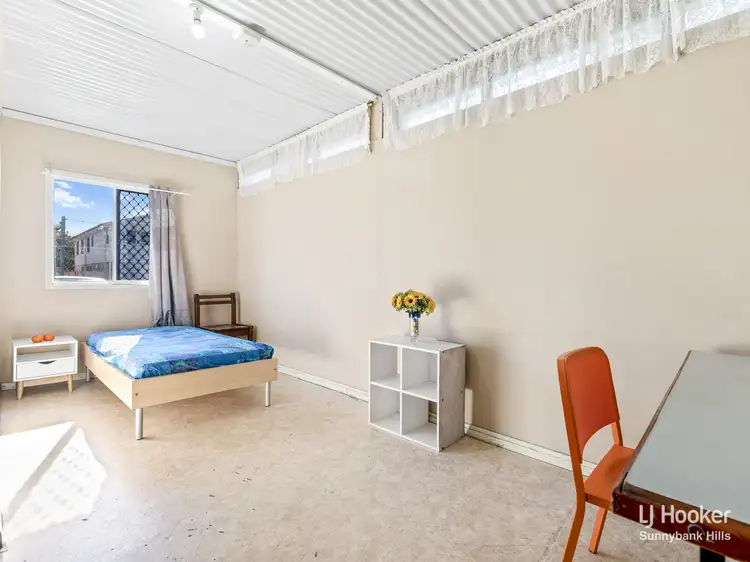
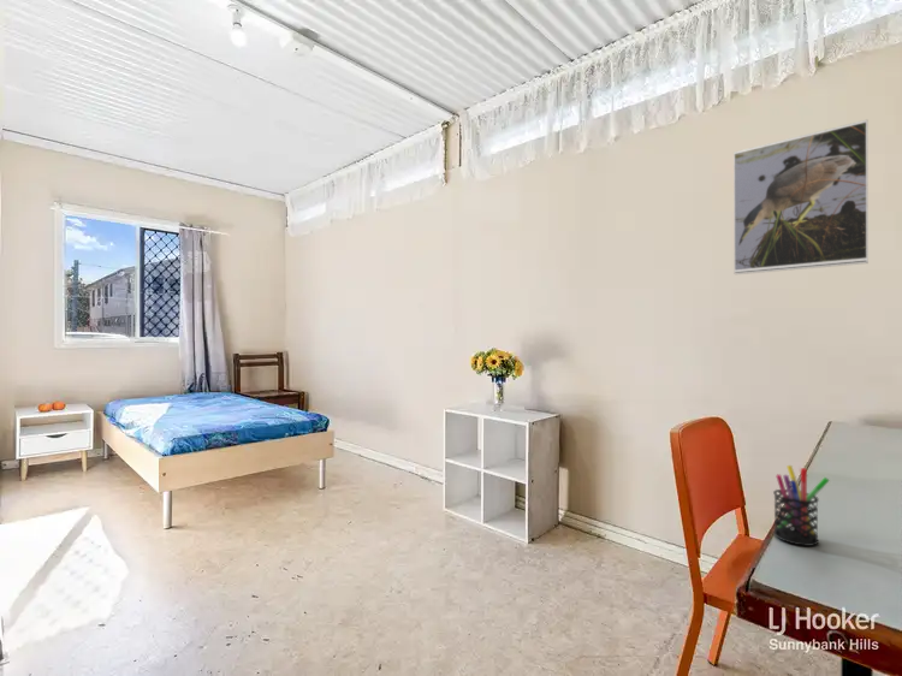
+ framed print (795, 203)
+ pen holder (801, 502)
